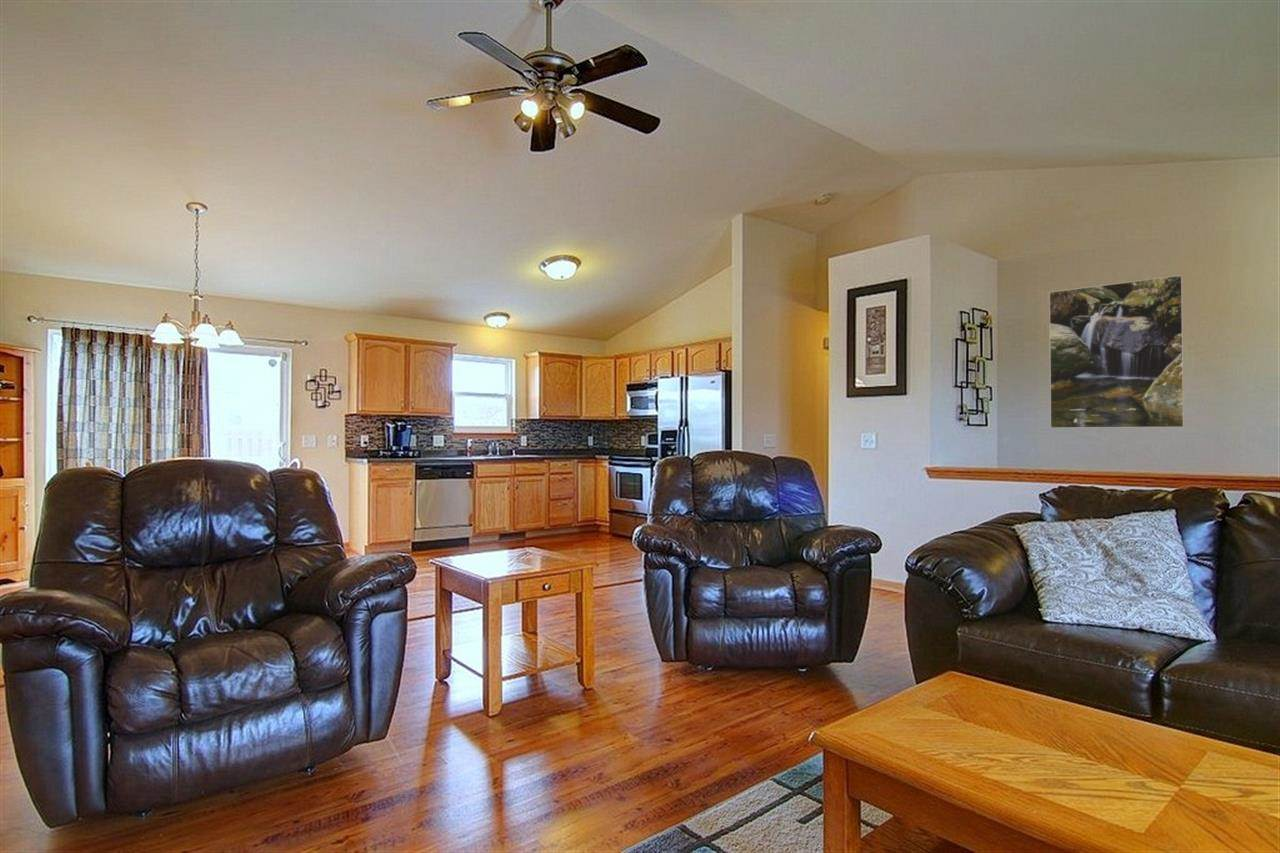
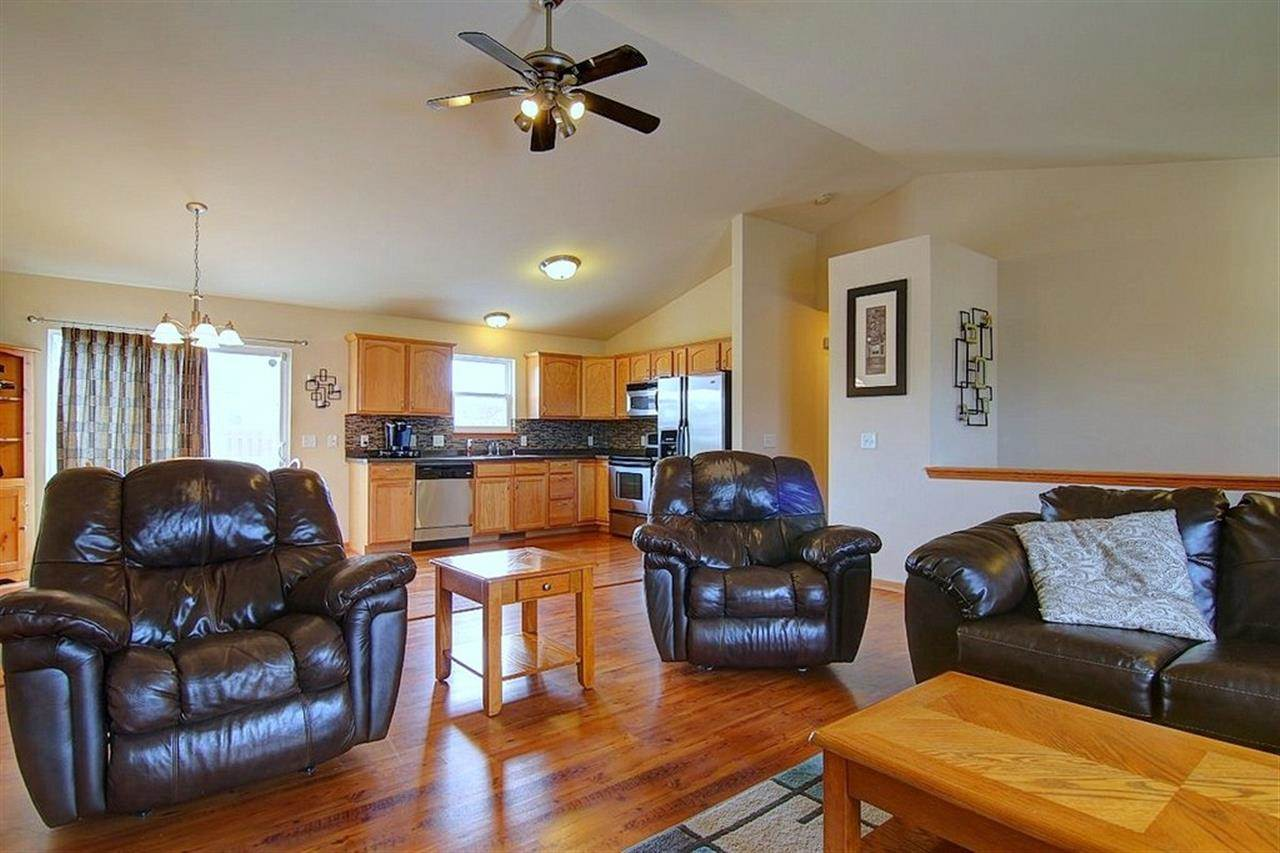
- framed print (1112, 355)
